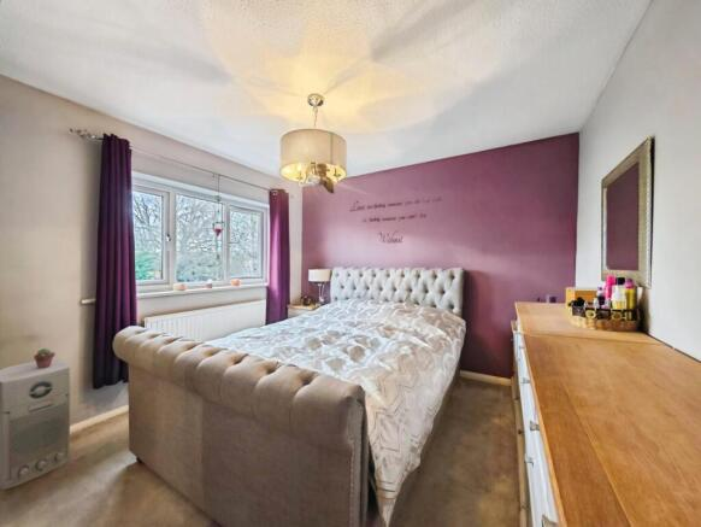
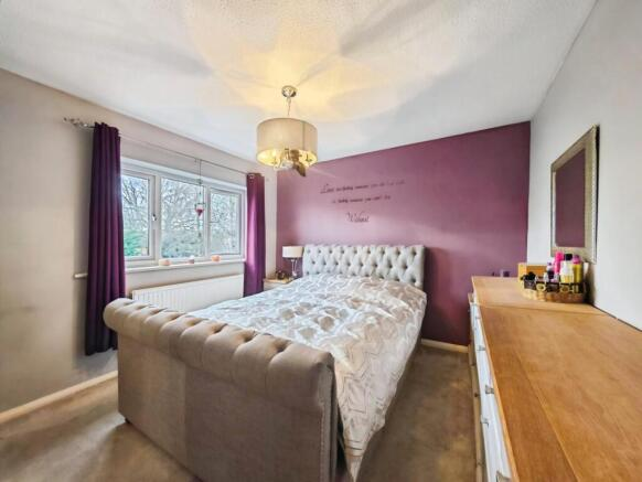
- air purifier (31, 416)
- potted succulent (43, 357)
